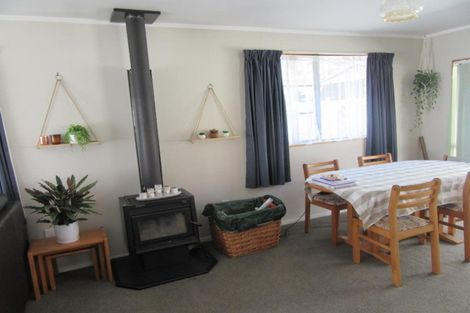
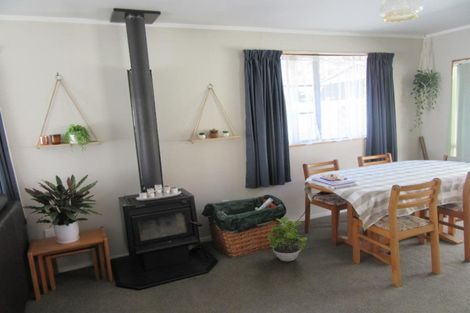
+ potted plant (286, 238)
